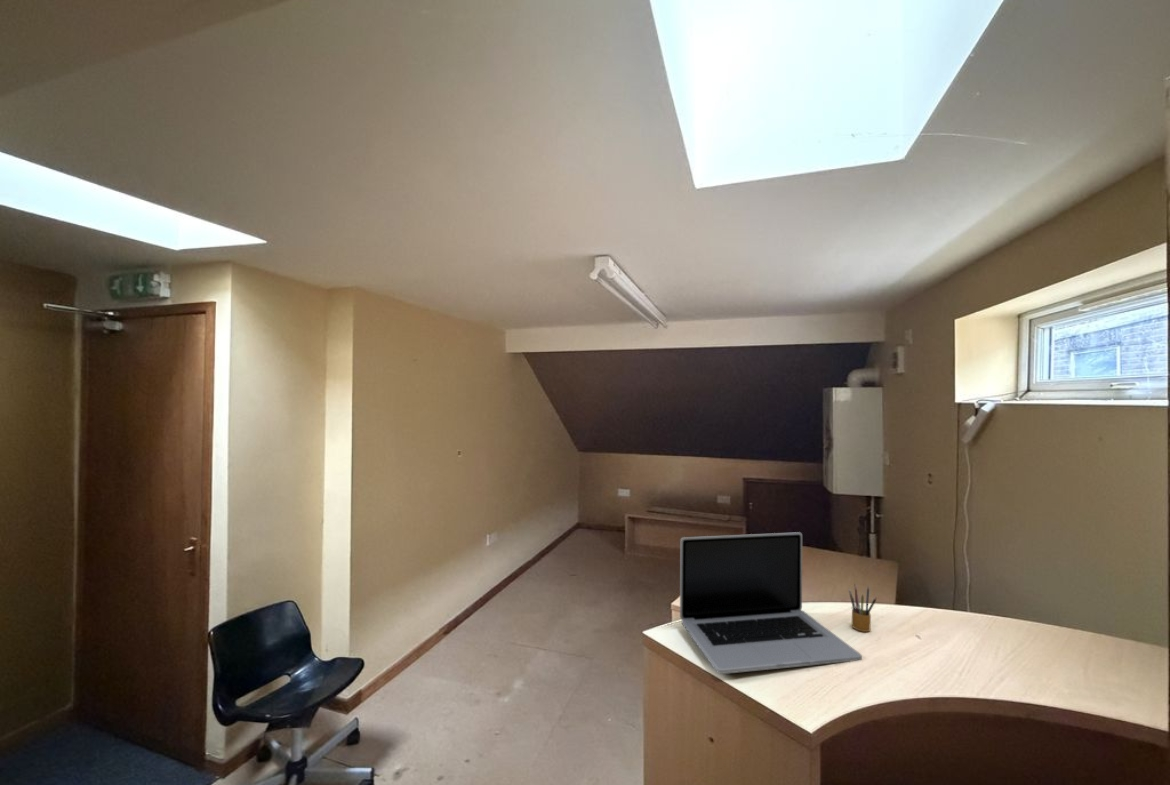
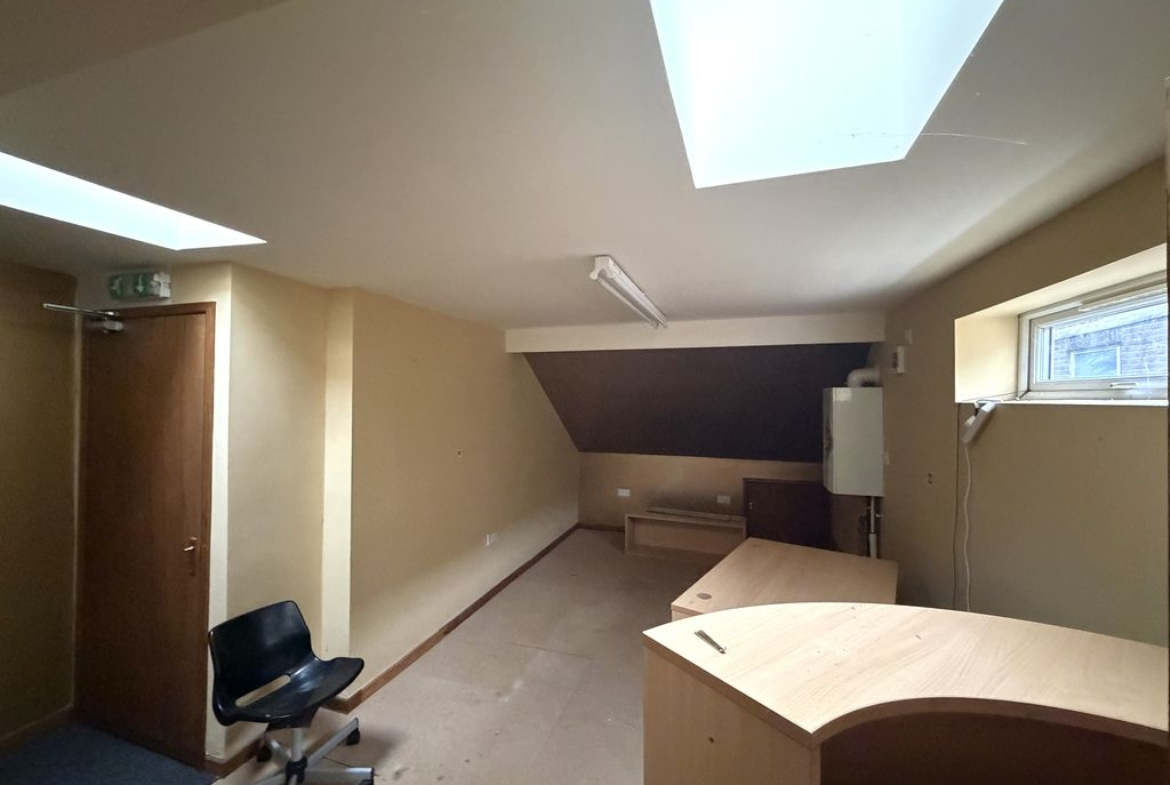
- laptop (764, 595)
- pencil box (862, 608)
